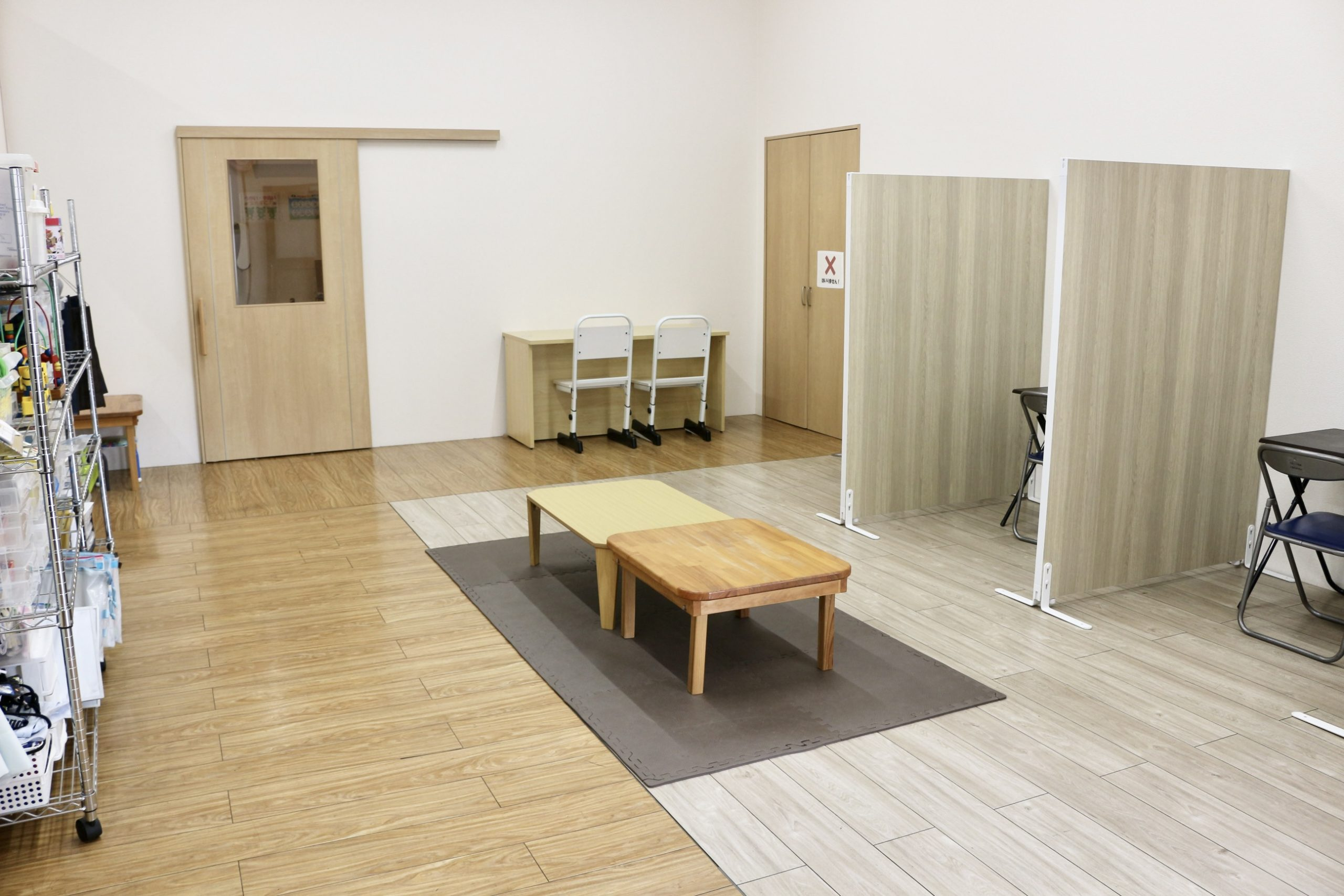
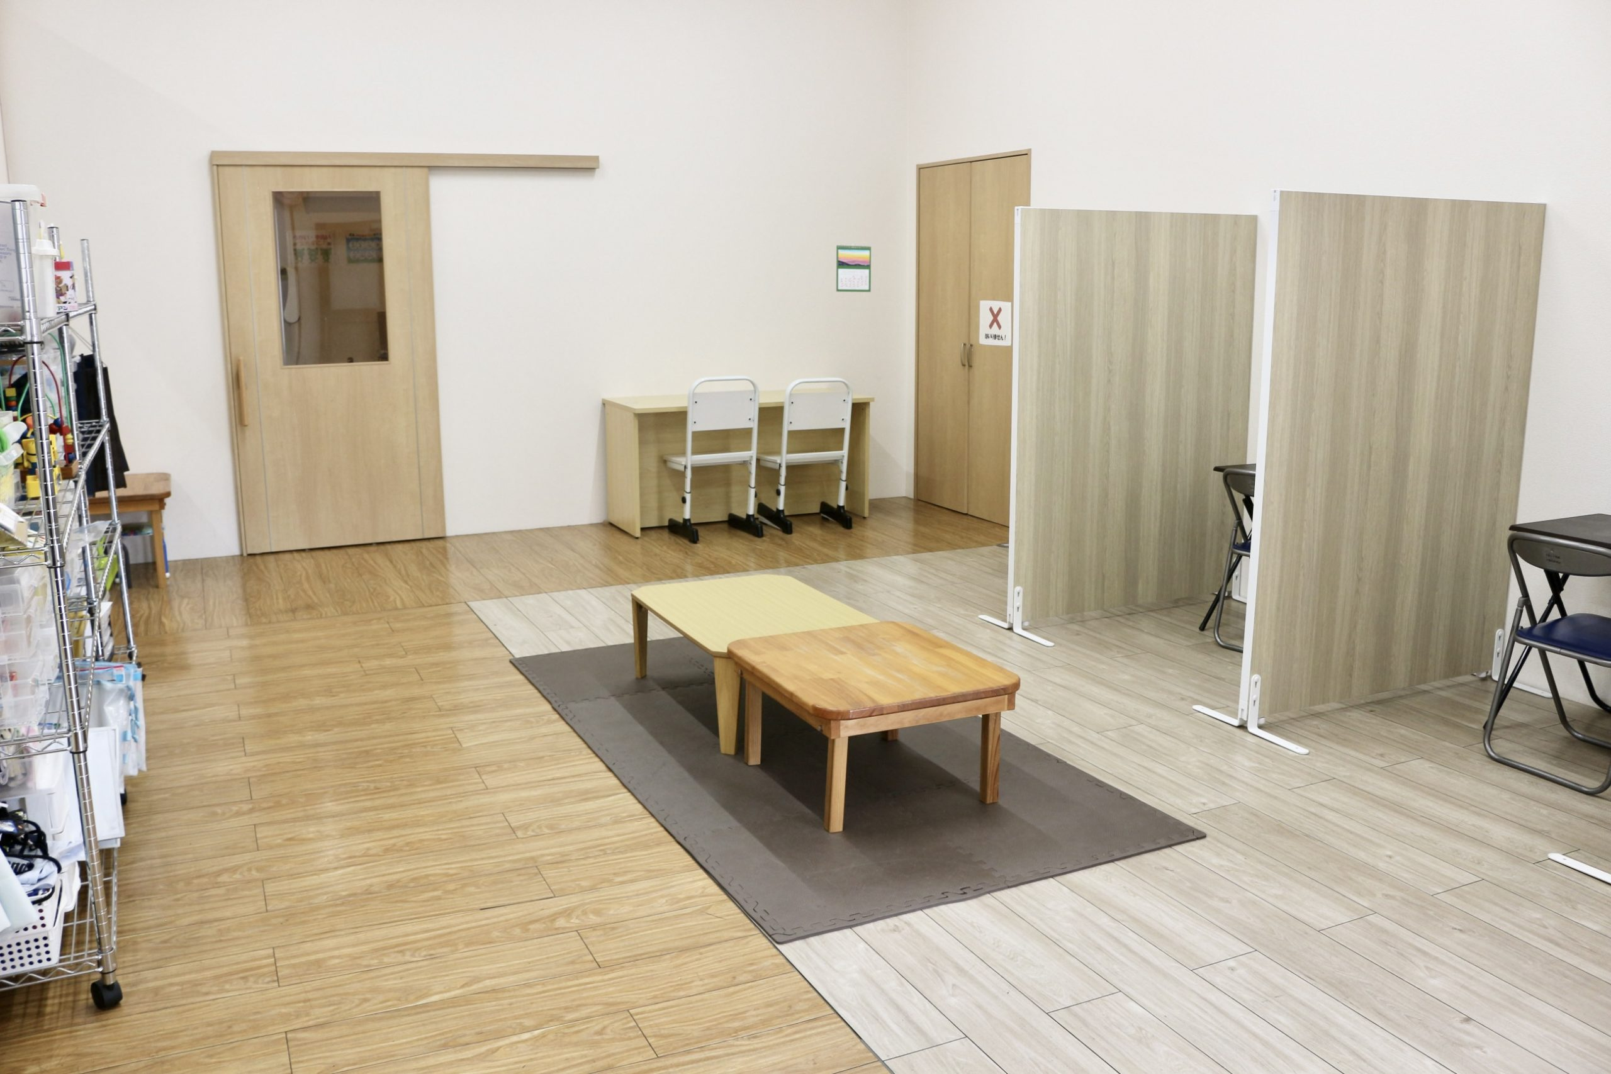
+ calendar (853, 267)
